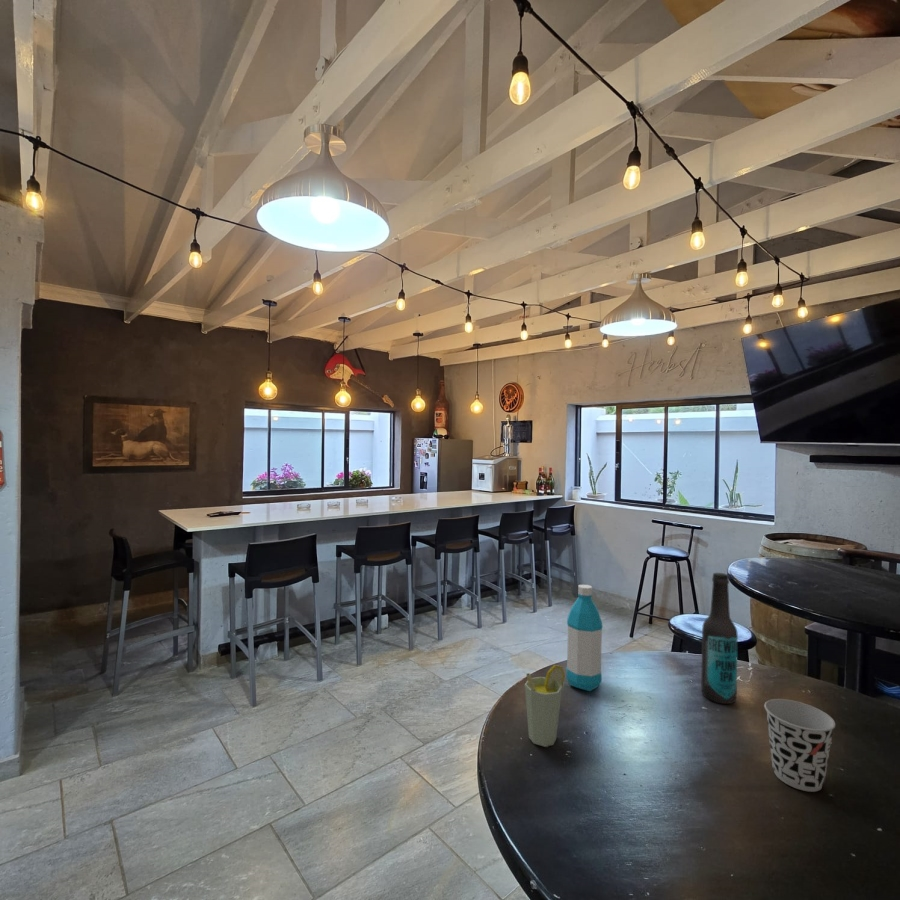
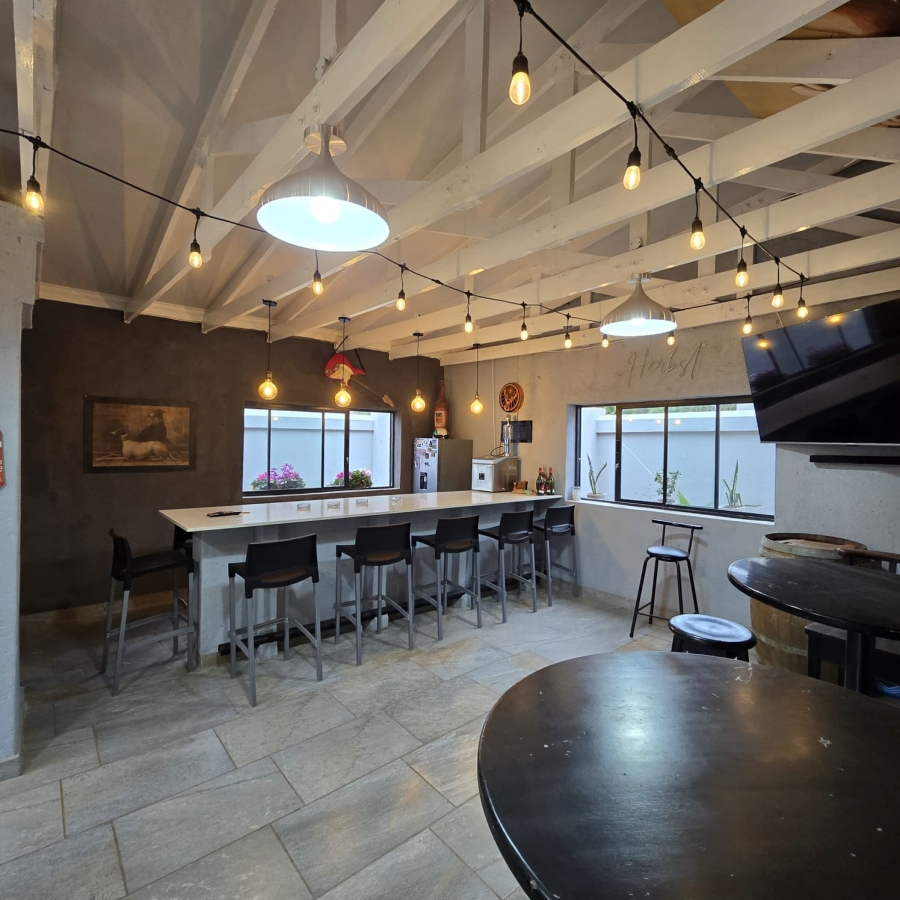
- water bottle (584, 635)
- beer bottle (719, 635)
- cup (798, 745)
- cup (546, 701)
